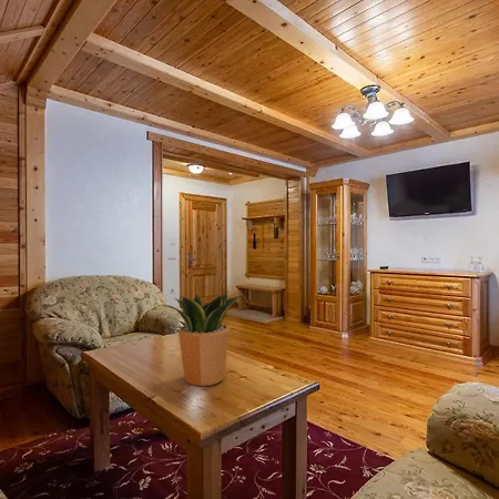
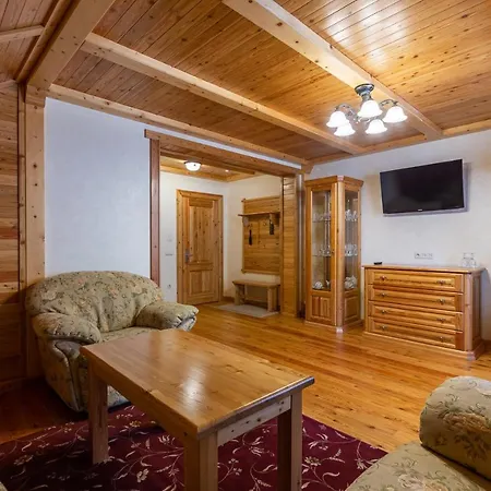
- potted plant (208, 335)
